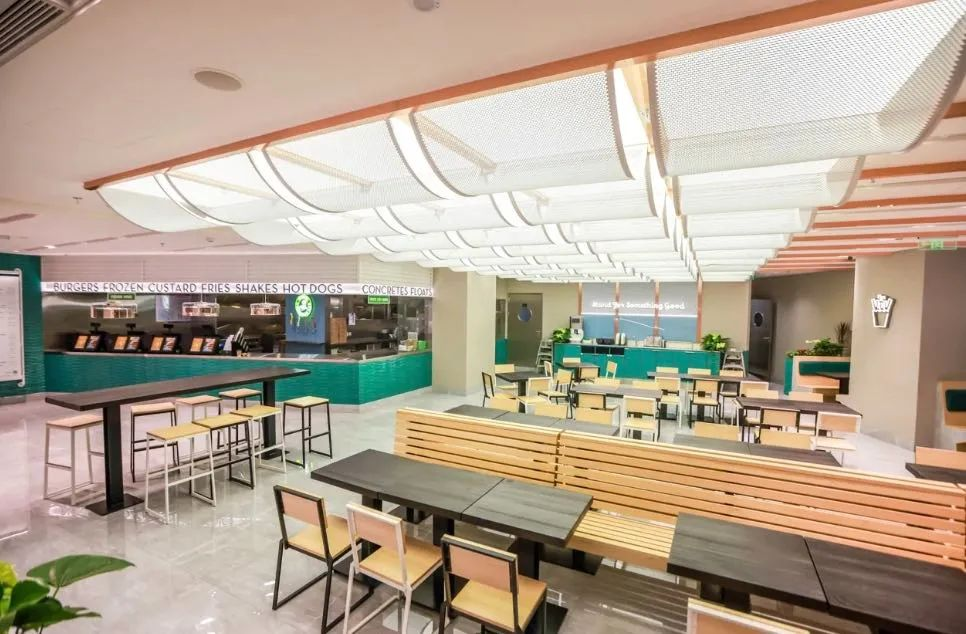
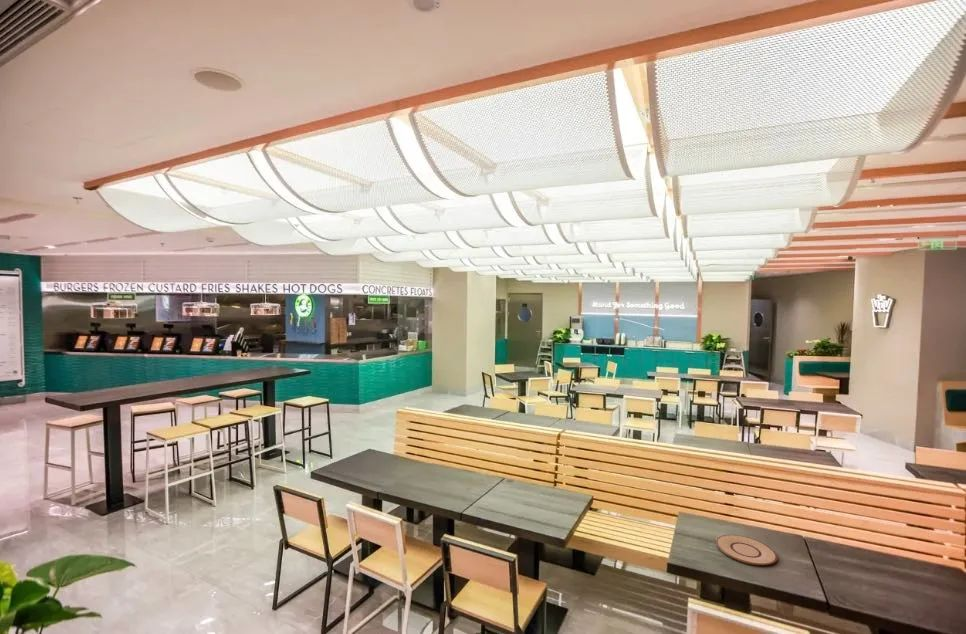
+ plate (745, 549)
